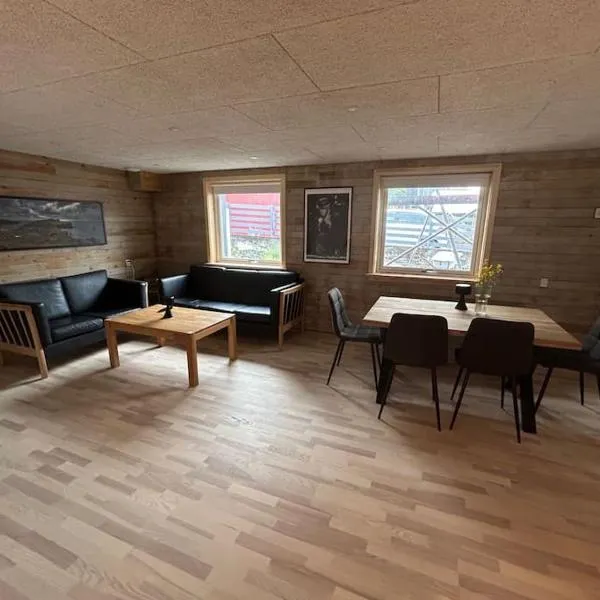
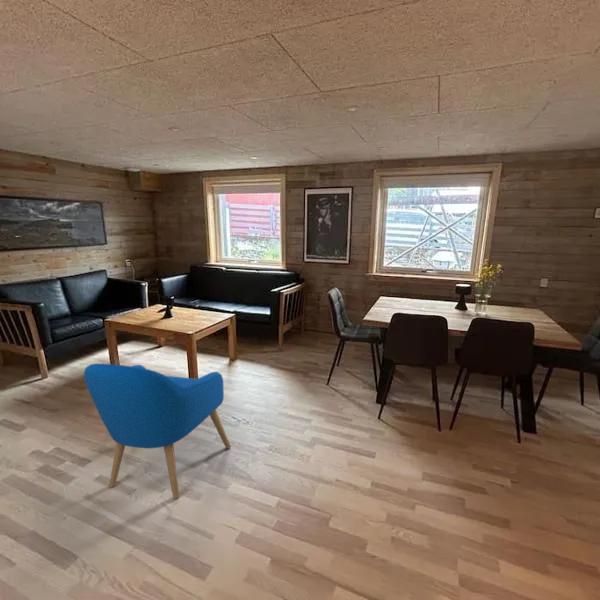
+ armchair (156, 409)
